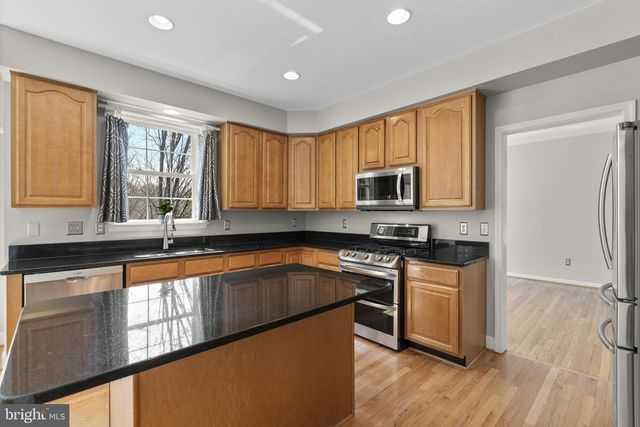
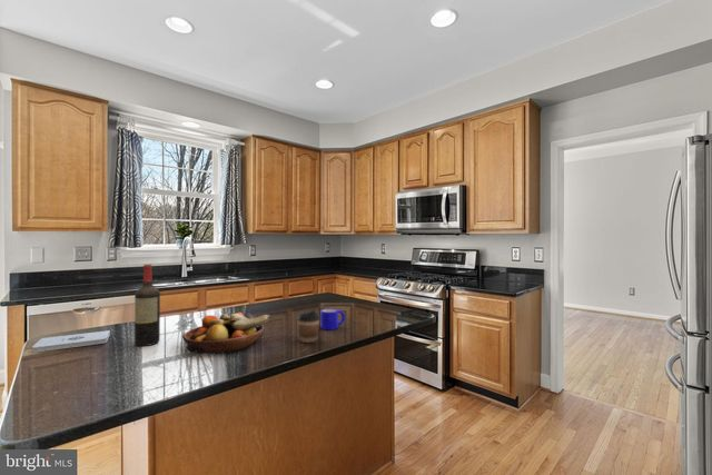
+ notepad (73, 340)
+ wine bottle (147, 304)
+ coffee cup (308, 325)
+ mug (333, 318)
+ fruit bowl (226, 327)
